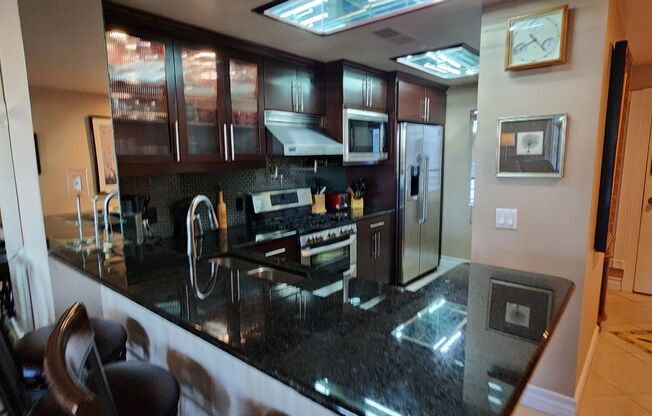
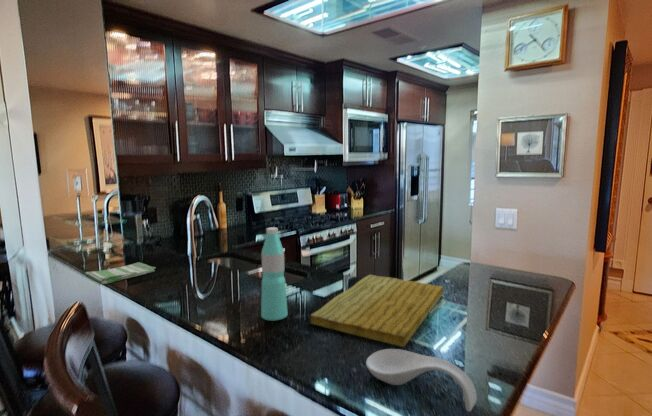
+ spoon rest (417, 370)
+ water bottle (273, 272)
+ dish towel (121, 271)
+ cutting board (383, 301)
